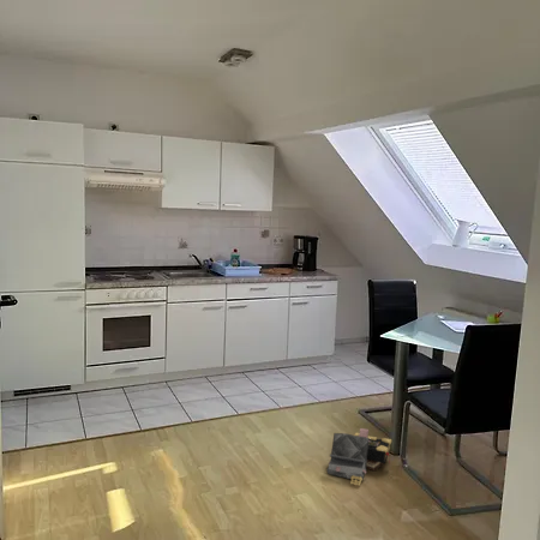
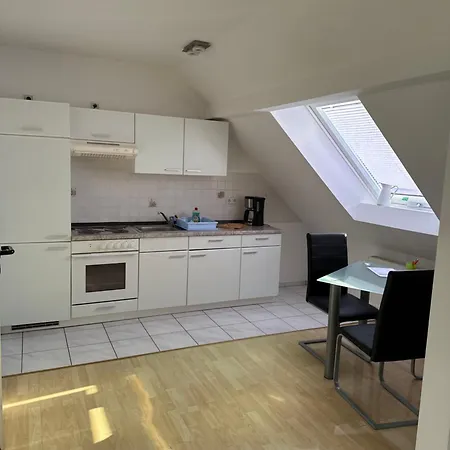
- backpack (360, 449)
